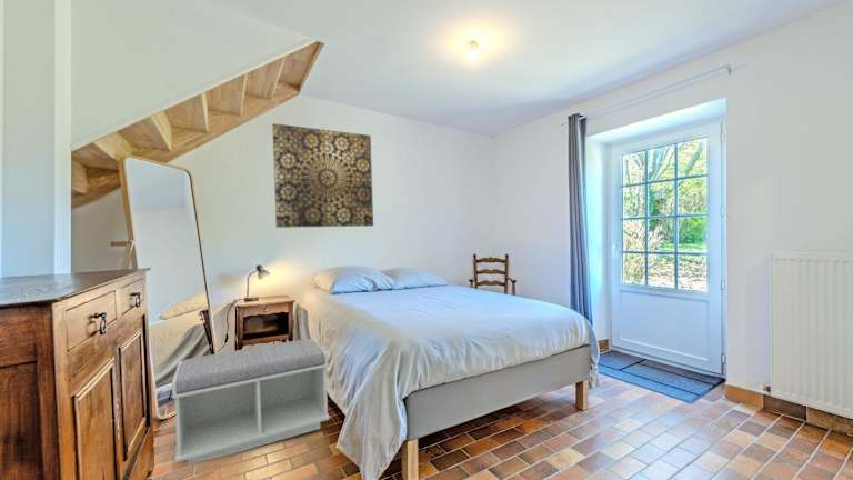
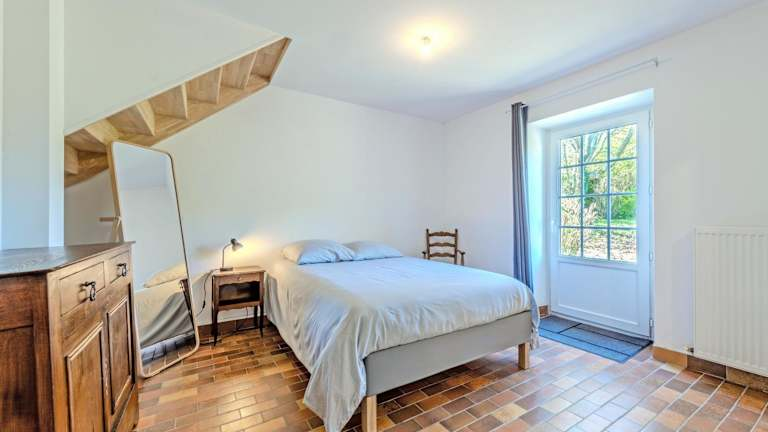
- wall art (325, 178)
- bench (255, 393)
